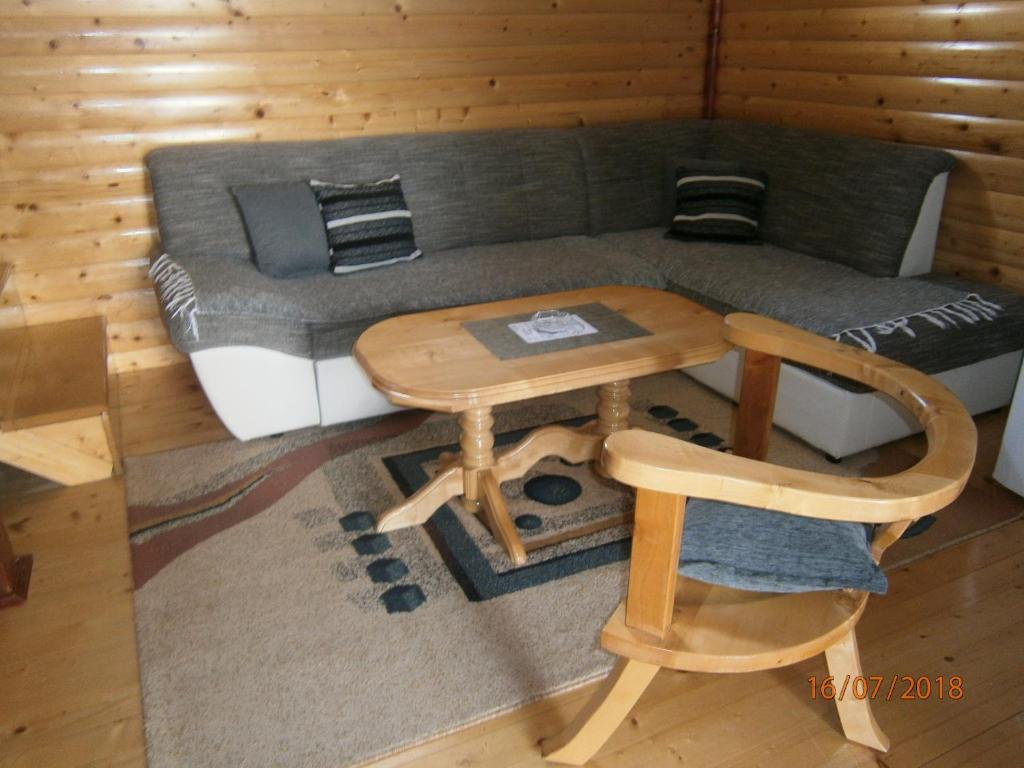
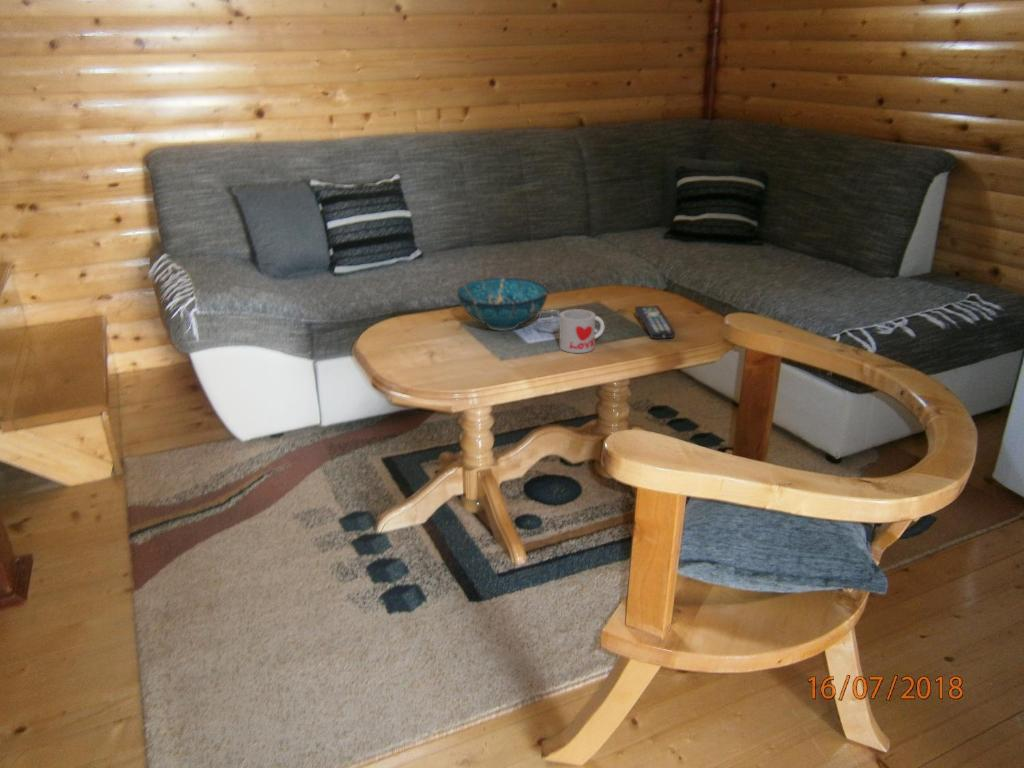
+ remote control (653, 320)
+ mug (582, 330)
+ decorative bowl (503, 307)
